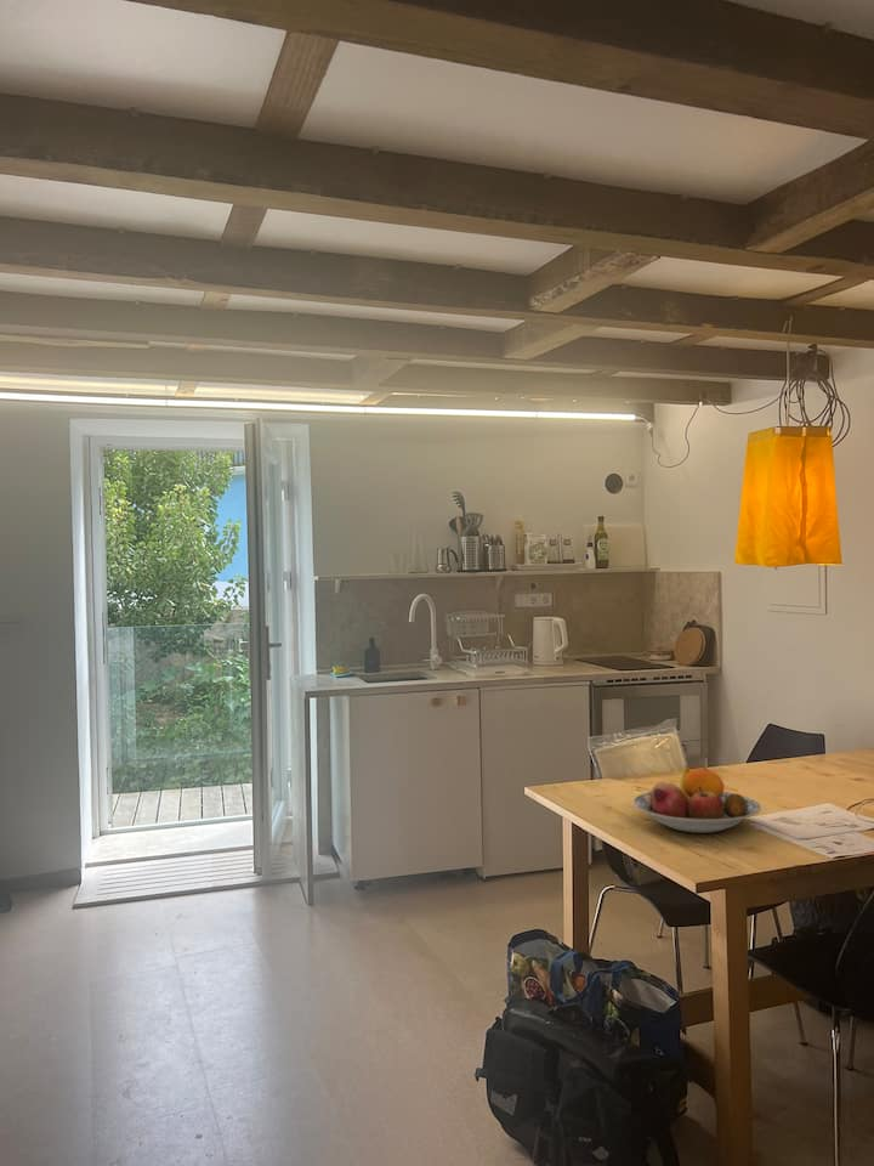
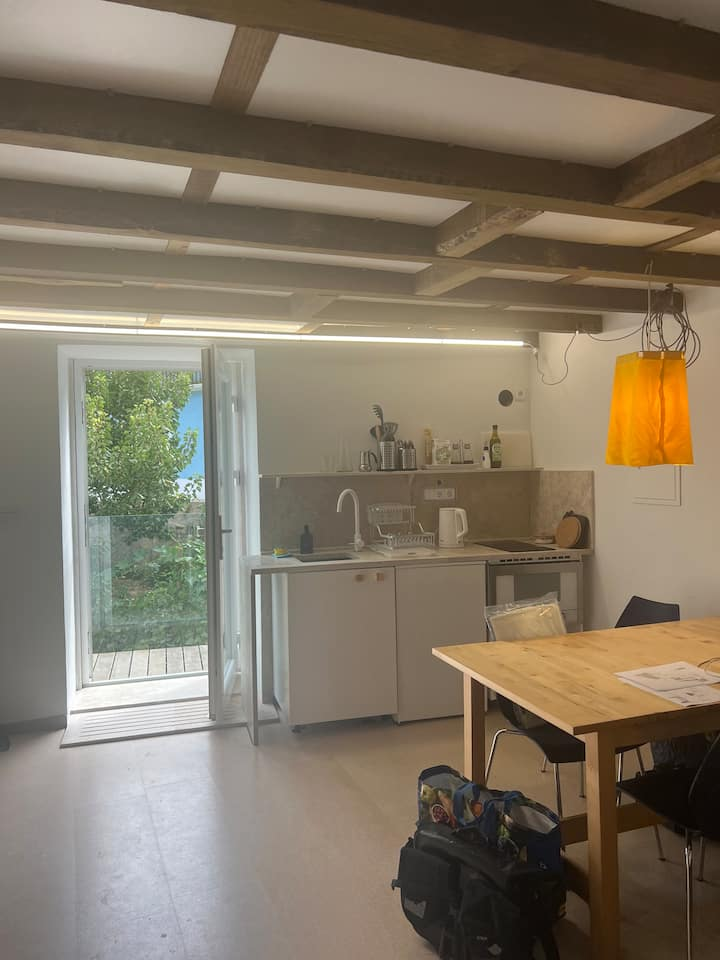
- fruit bowl (696, 798)
